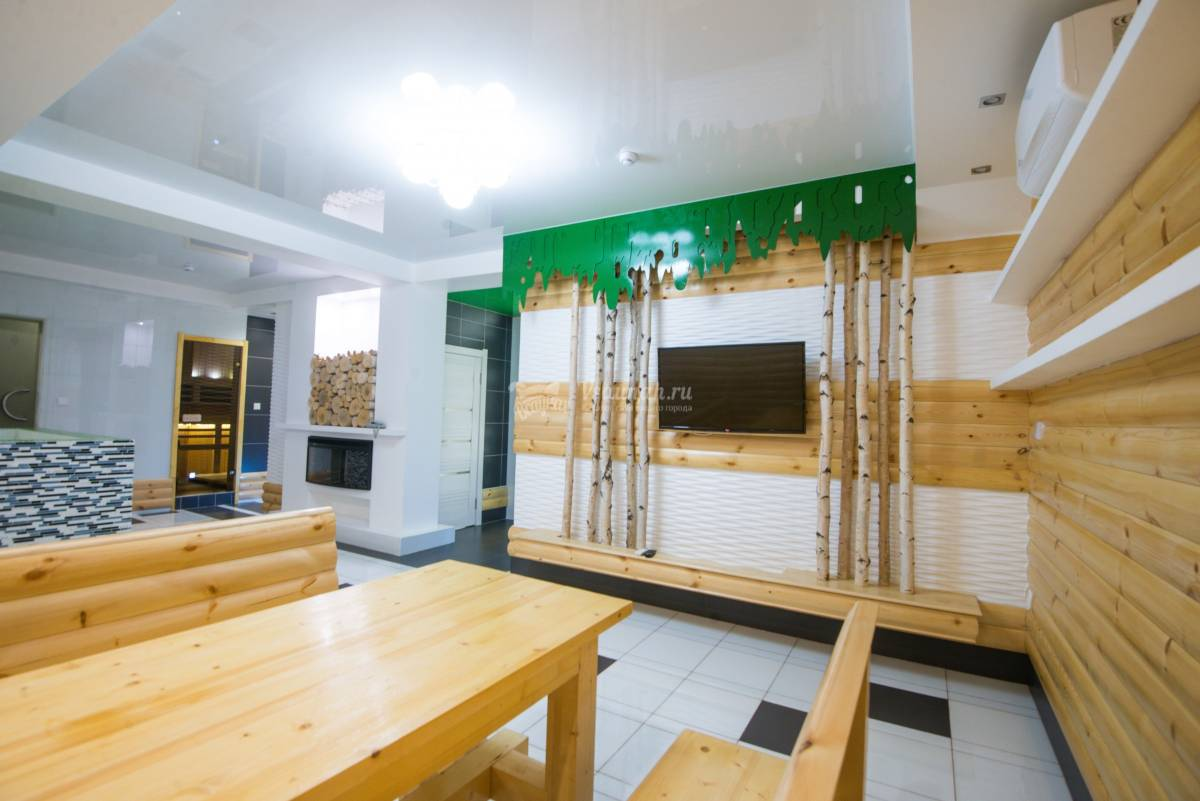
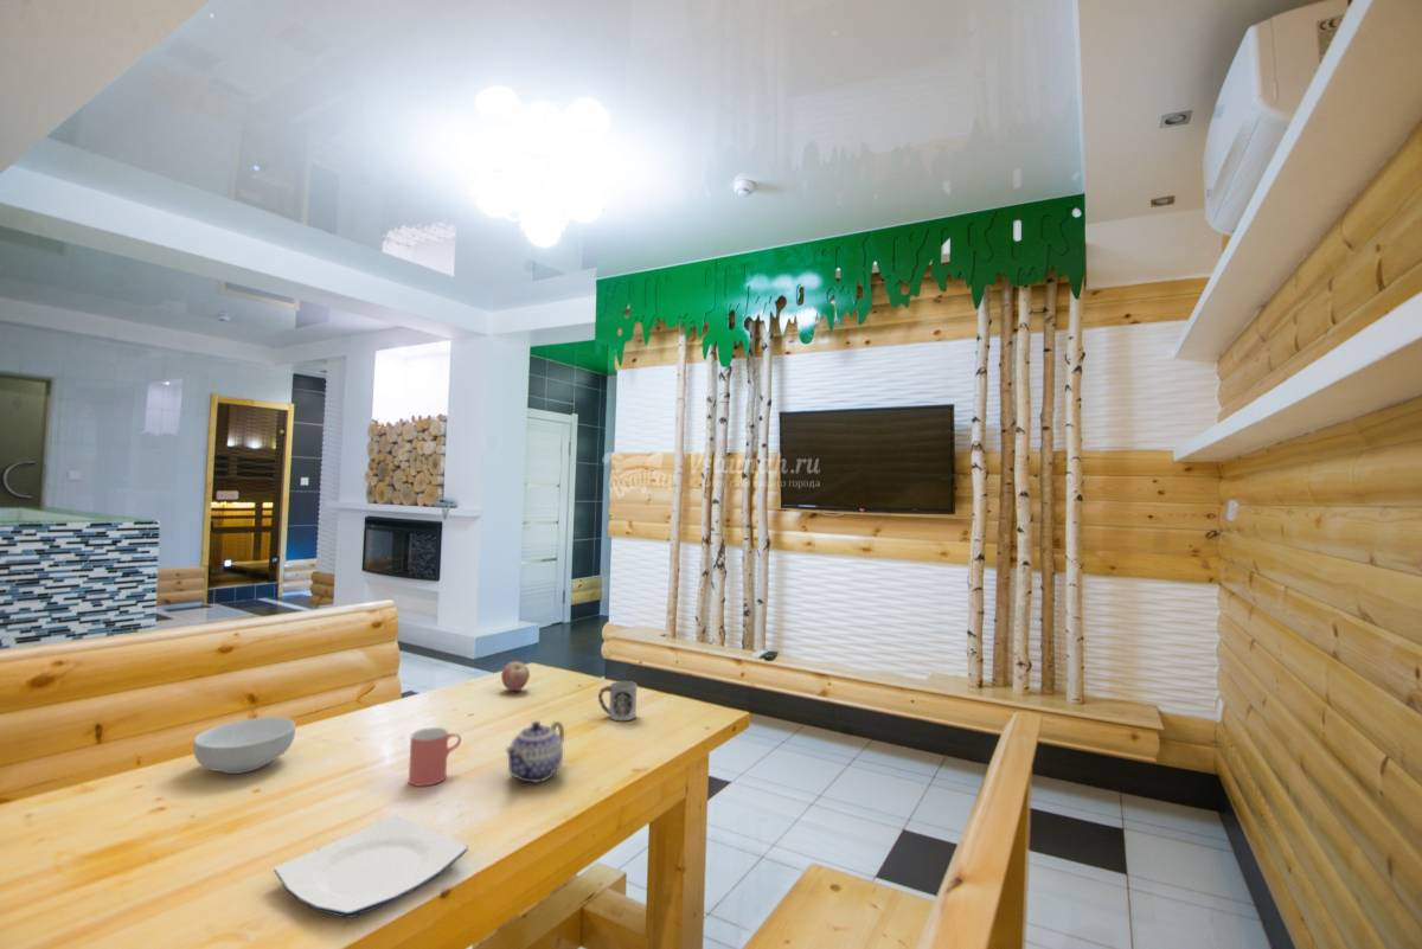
+ plate (373, 866)
+ cereal bowl (245, 748)
+ cup (616, 700)
+ cup (436, 754)
+ teapot (536, 748)
+ apple (514, 675)
